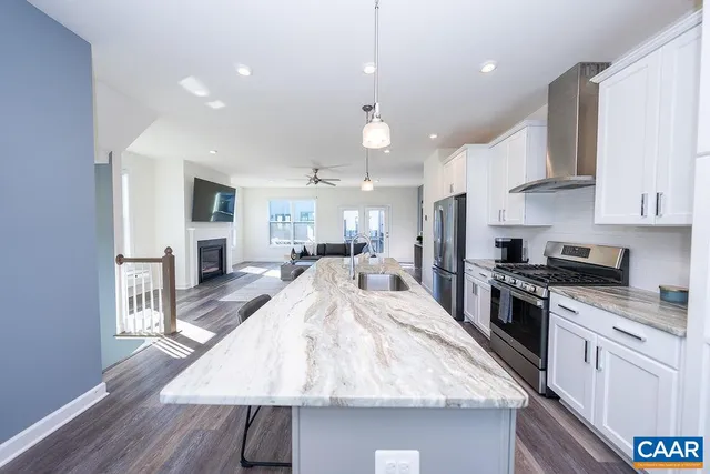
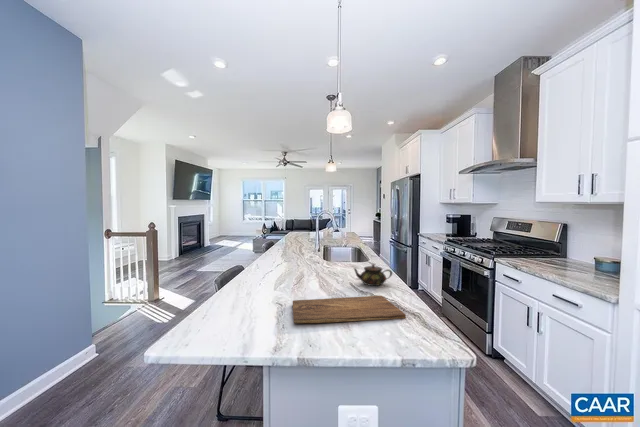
+ teapot (372, 273)
+ cutting board (344, 308)
